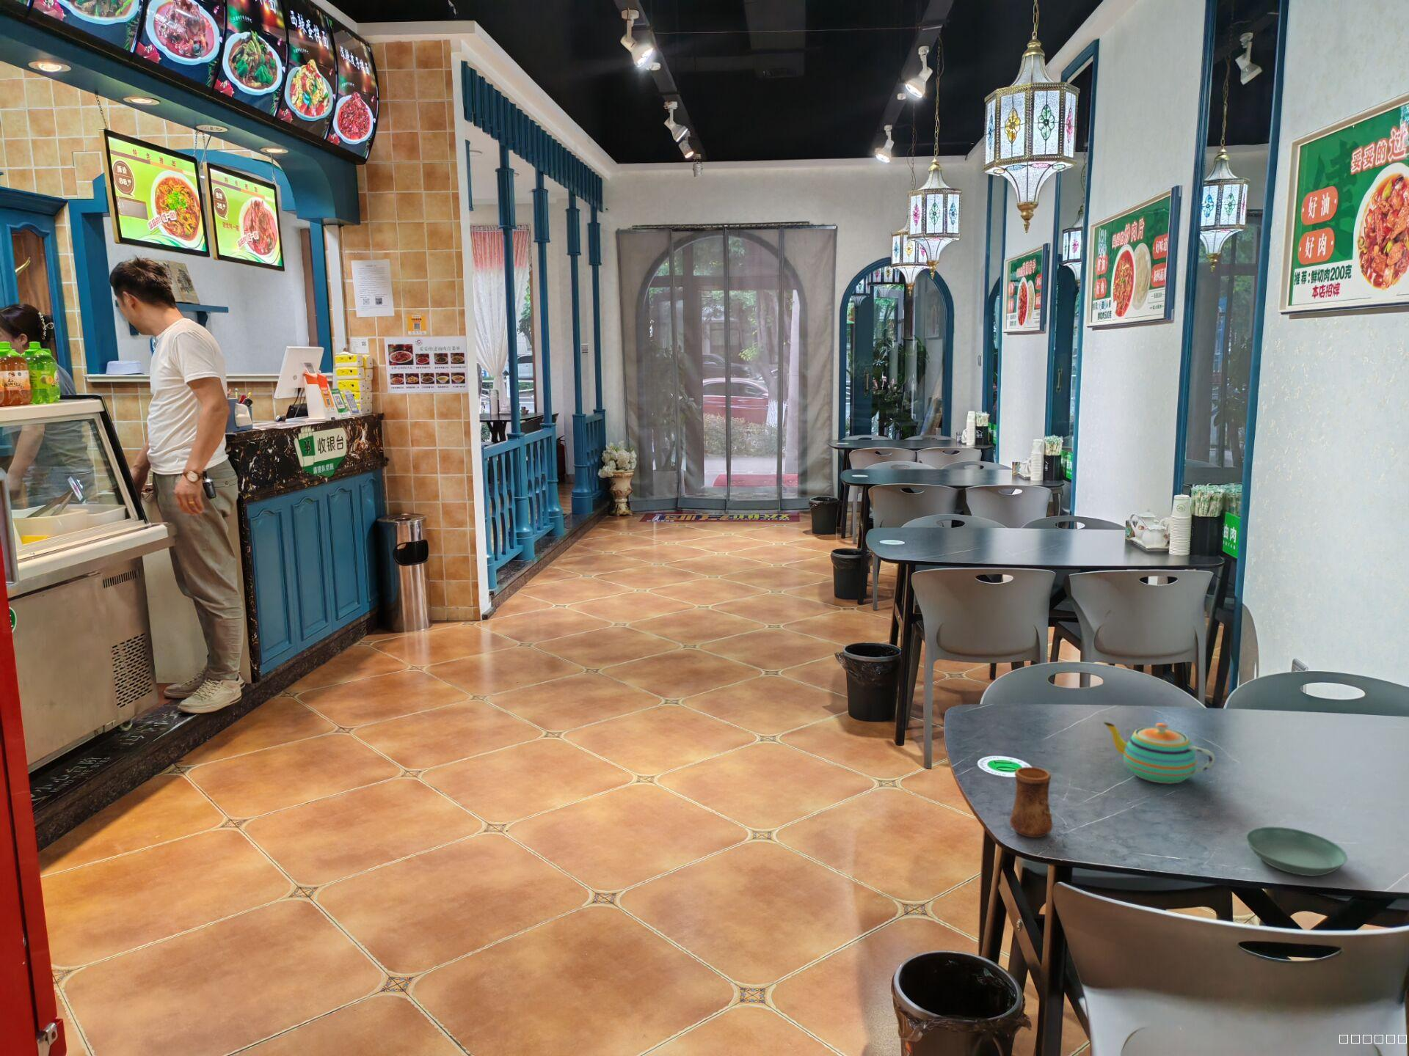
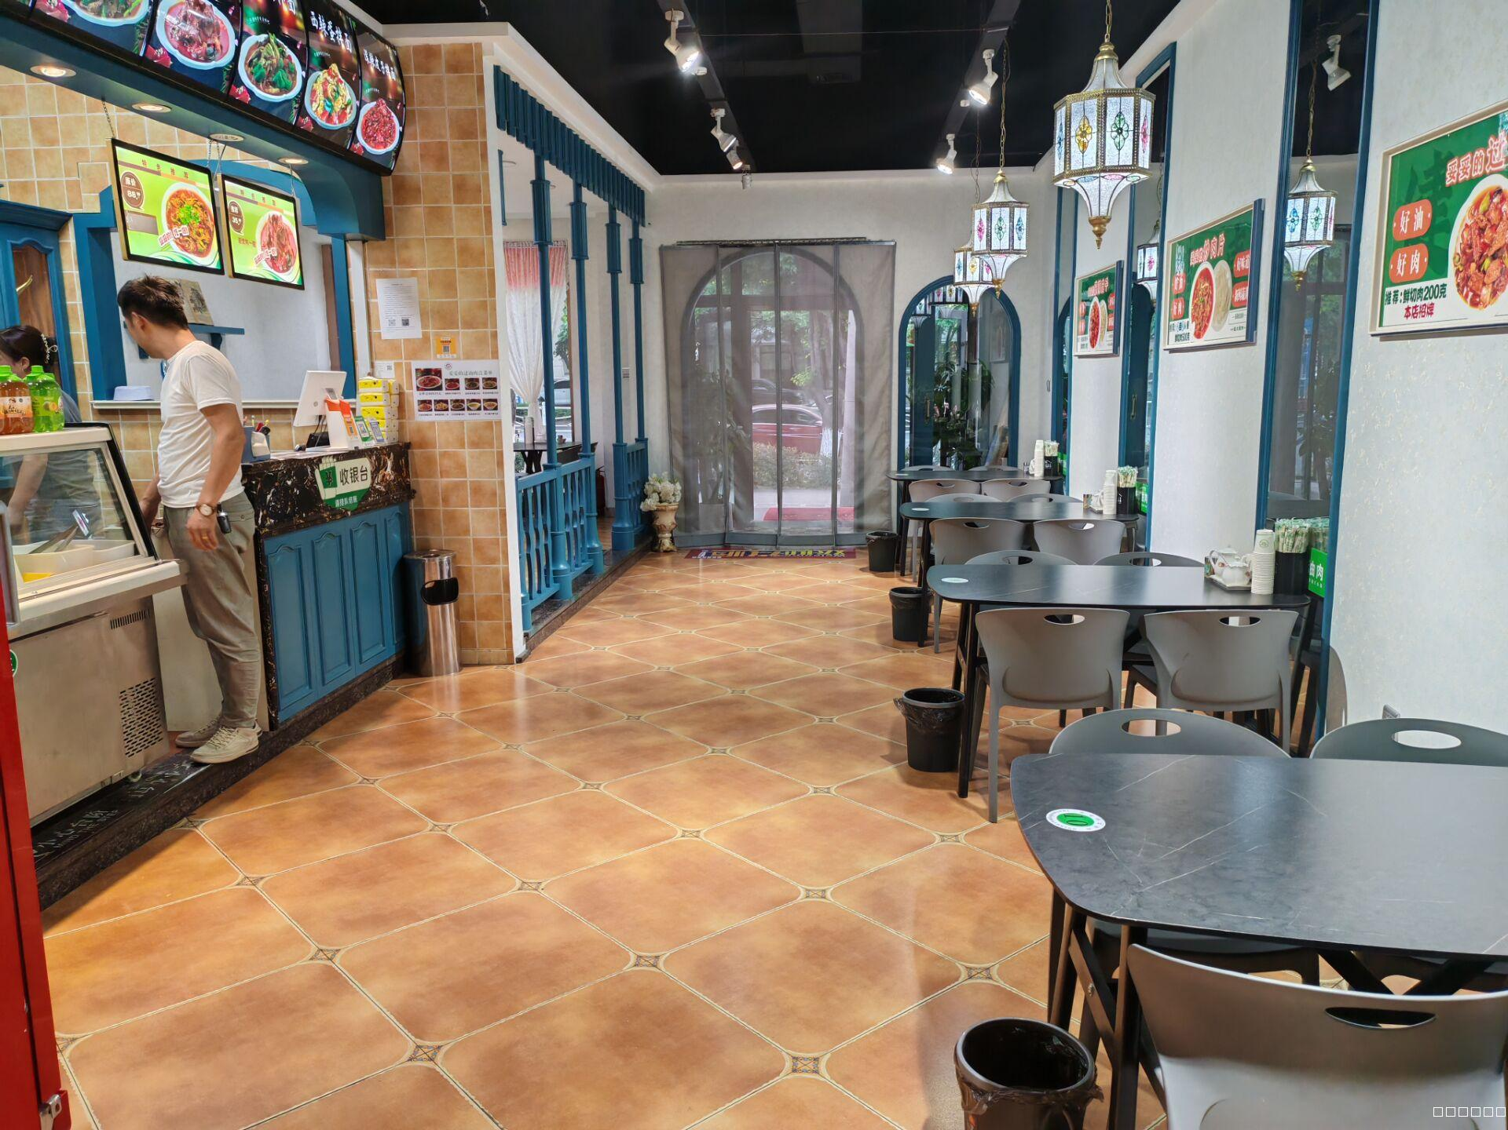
- saucer (1295, 853)
- teapot (1156, 749)
- cup (1032, 802)
